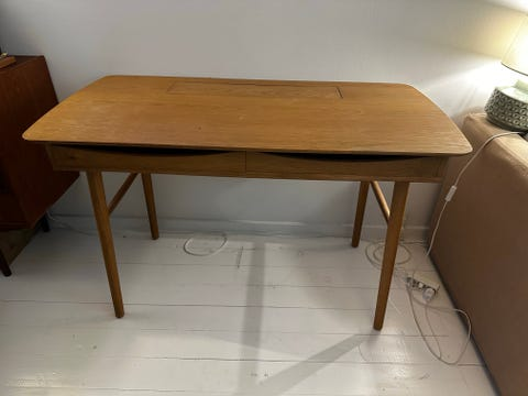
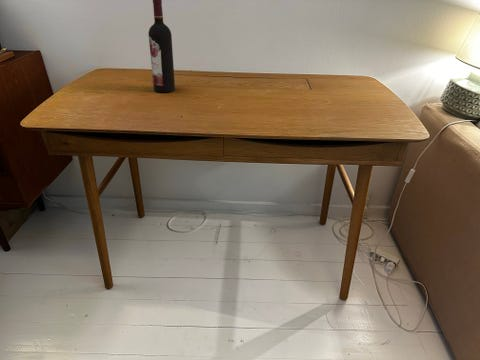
+ wine bottle (160, 46)
